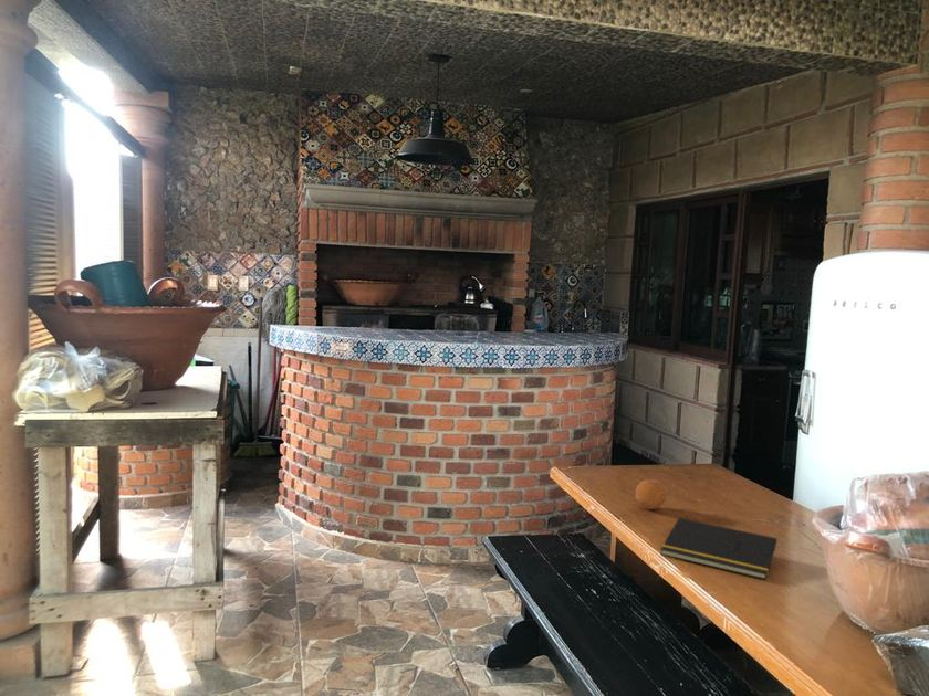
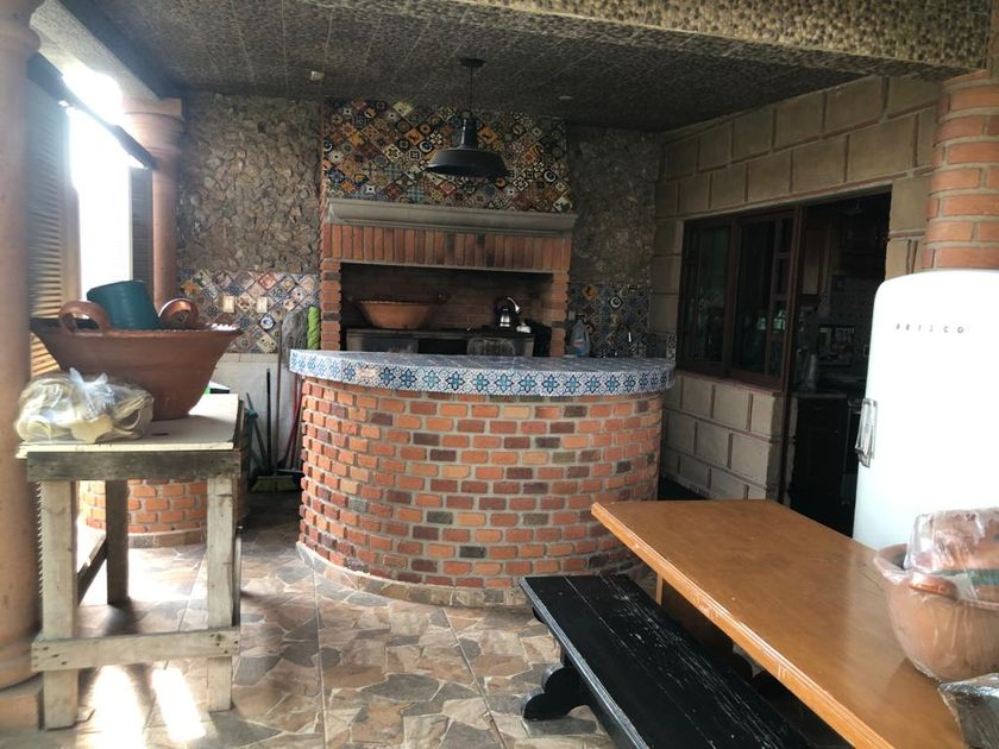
- fruit (650, 494)
- notepad (719, 546)
